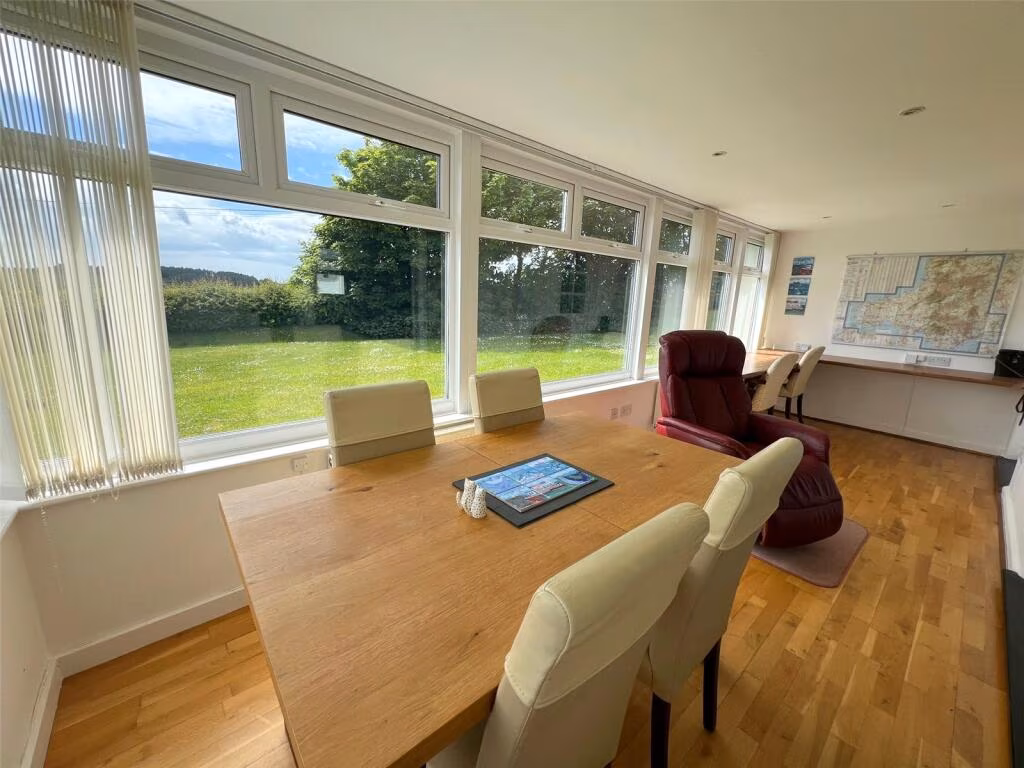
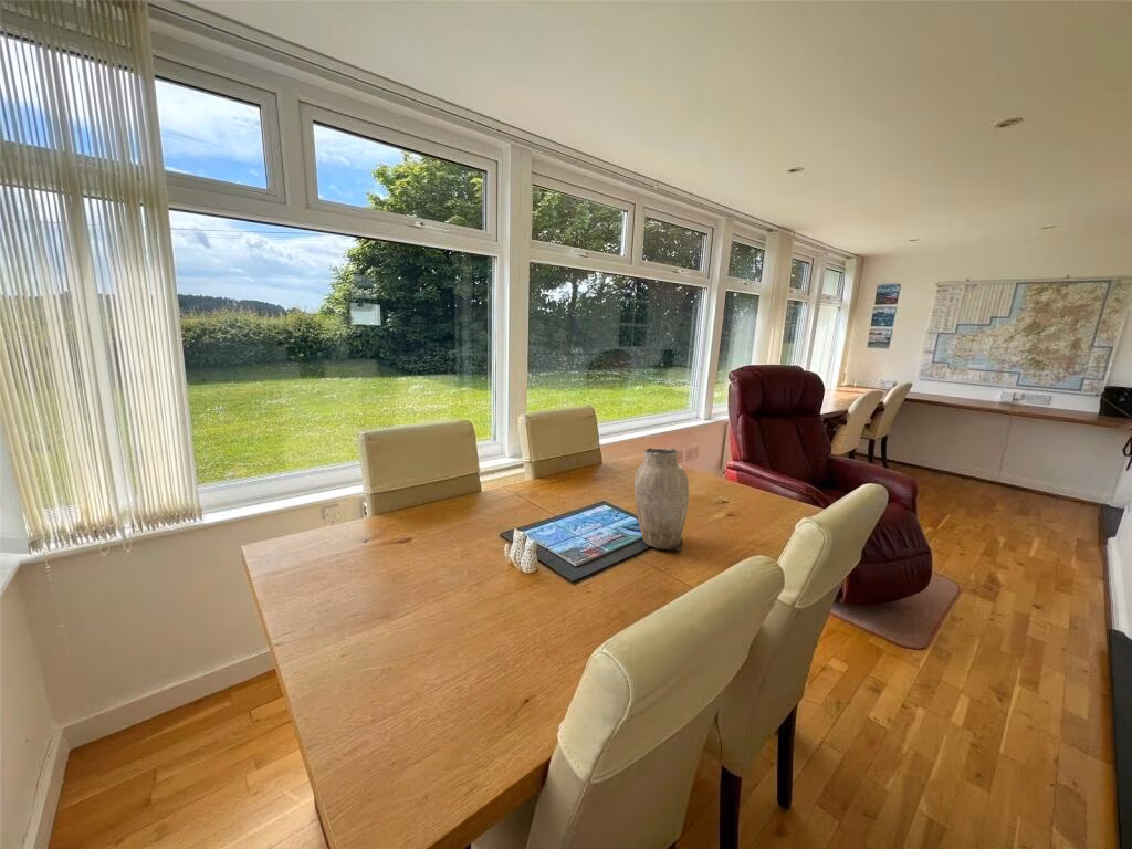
+ vase (660, 495)
